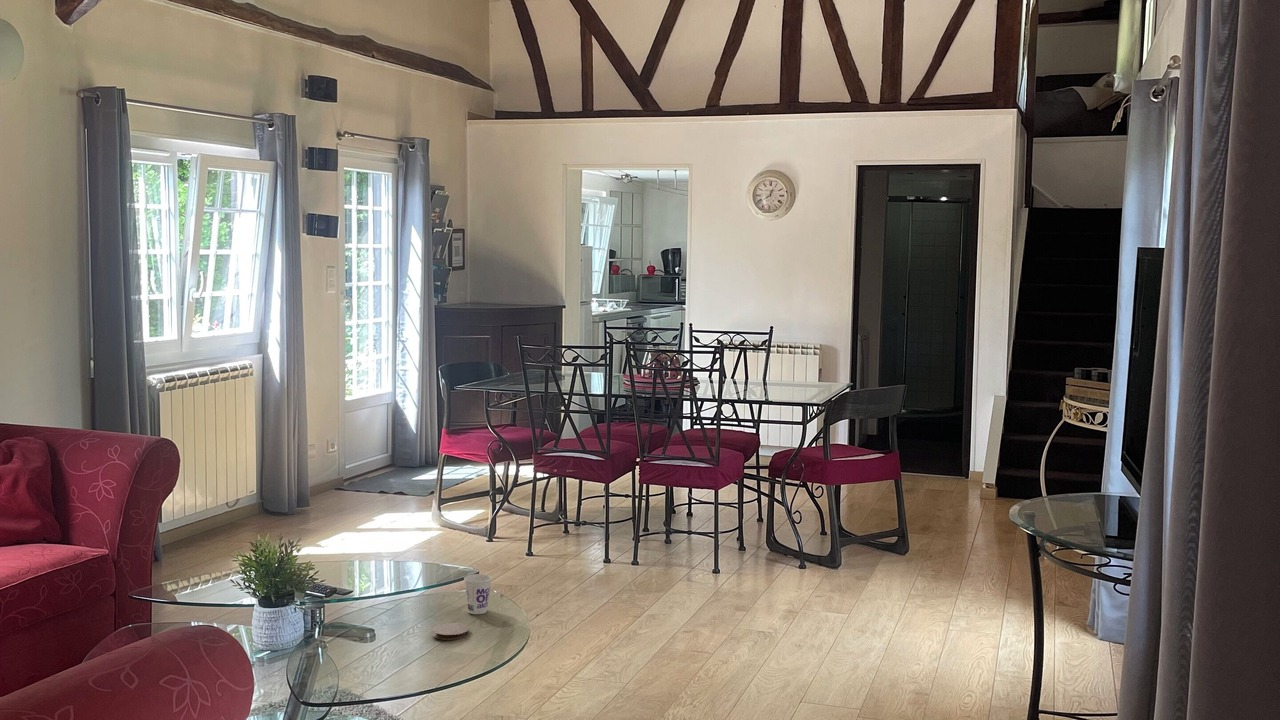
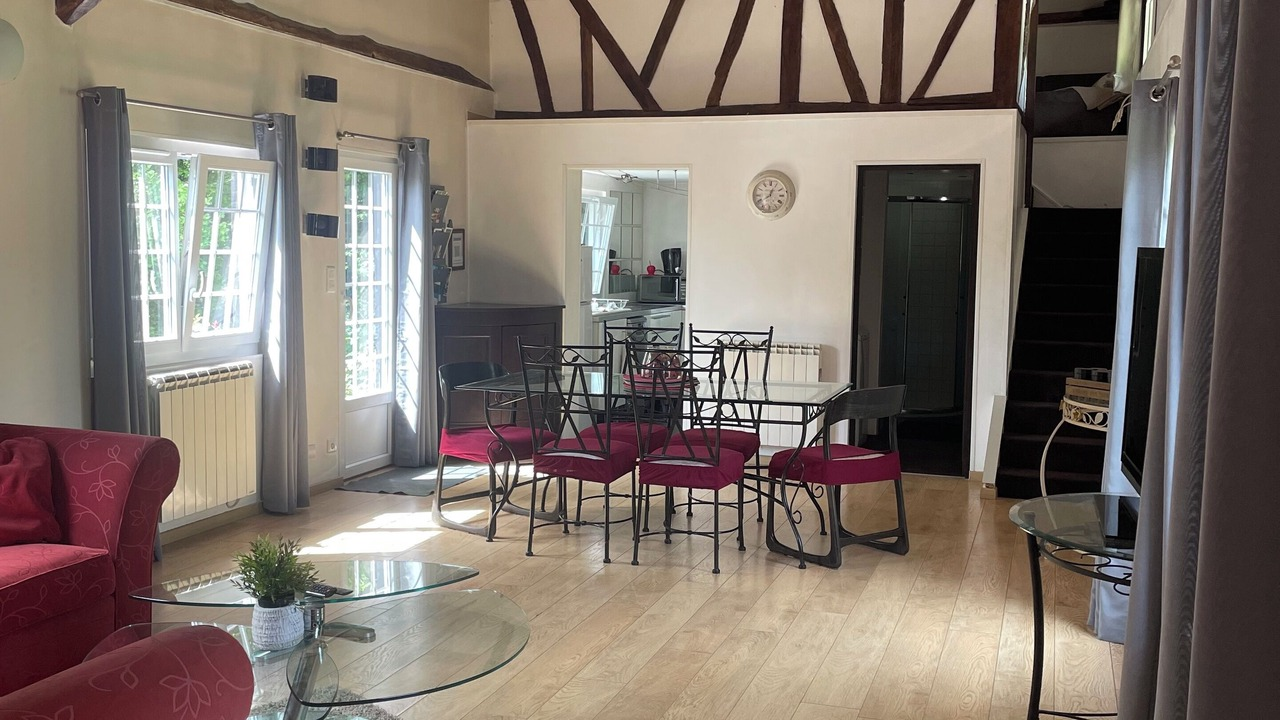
- coaster (450, 631)
- cup (477, 594)
